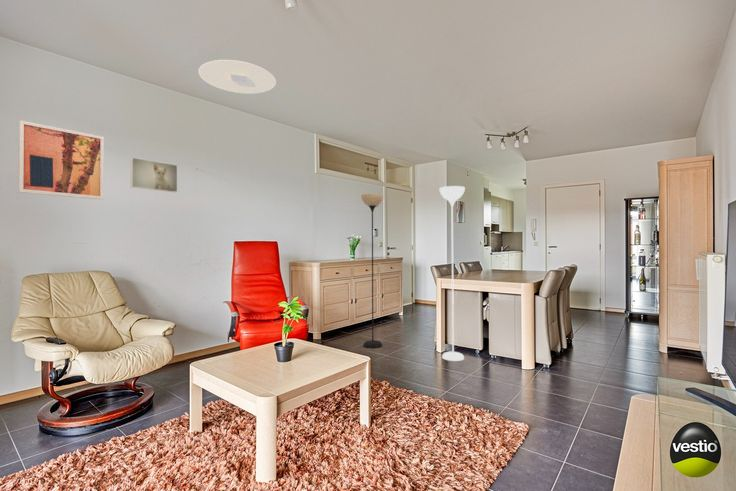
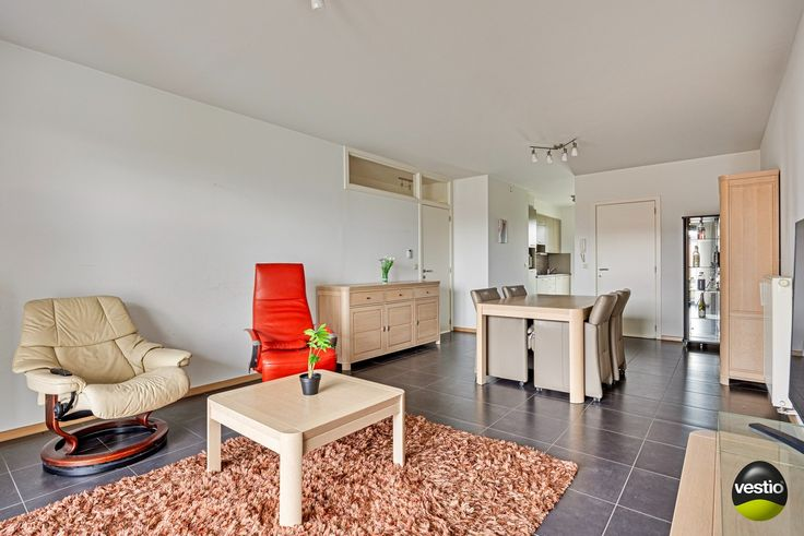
- floor lamp (372, 271)
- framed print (154, 175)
- wall art (63, 162)
- ceiling light (238, 74)
